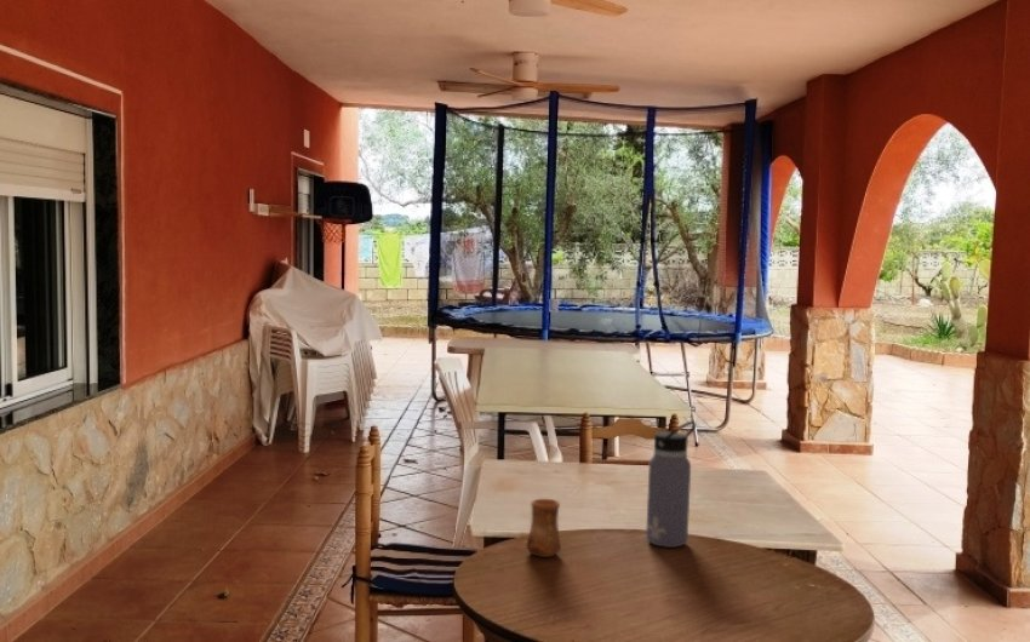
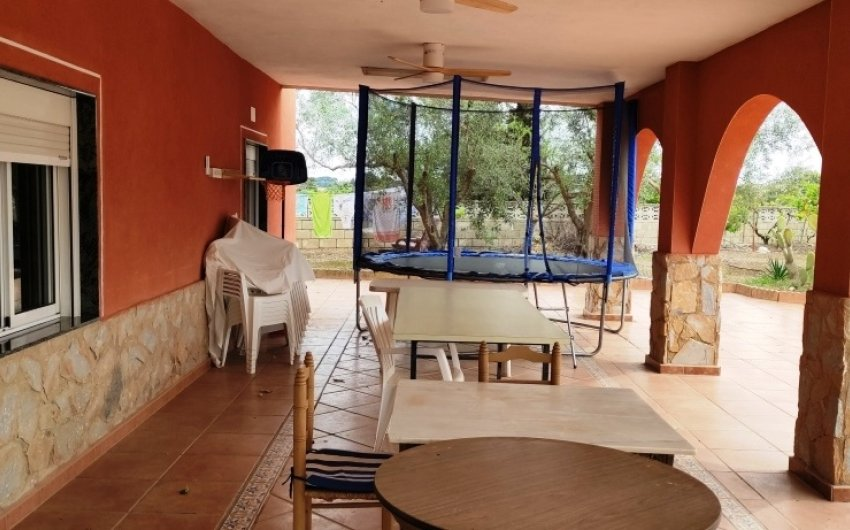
- cup (544, 527)
- water bottle (670, 480)
